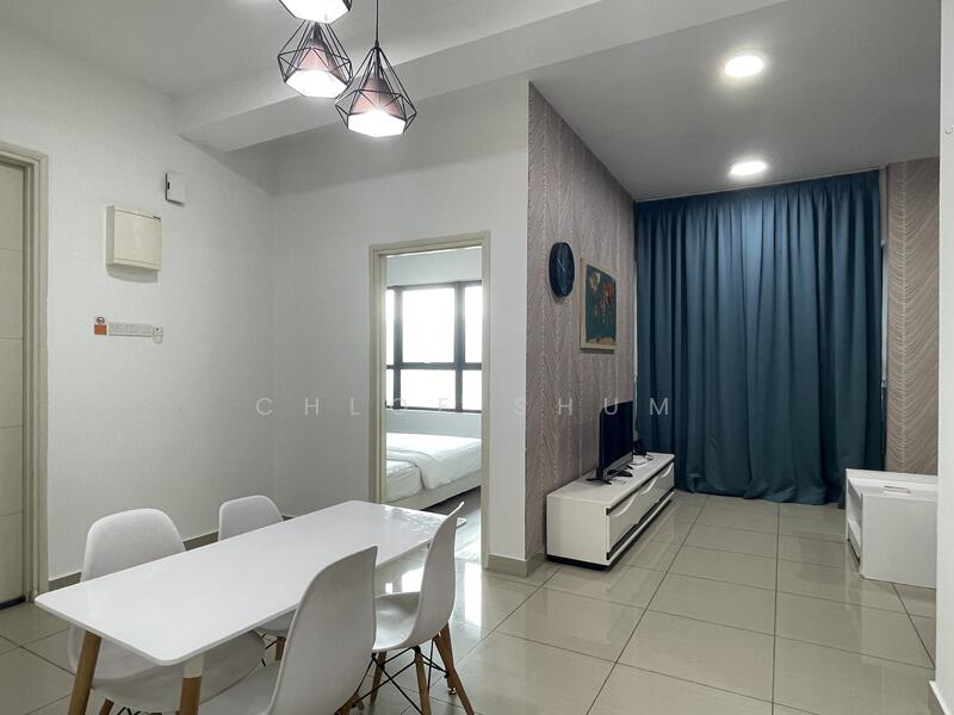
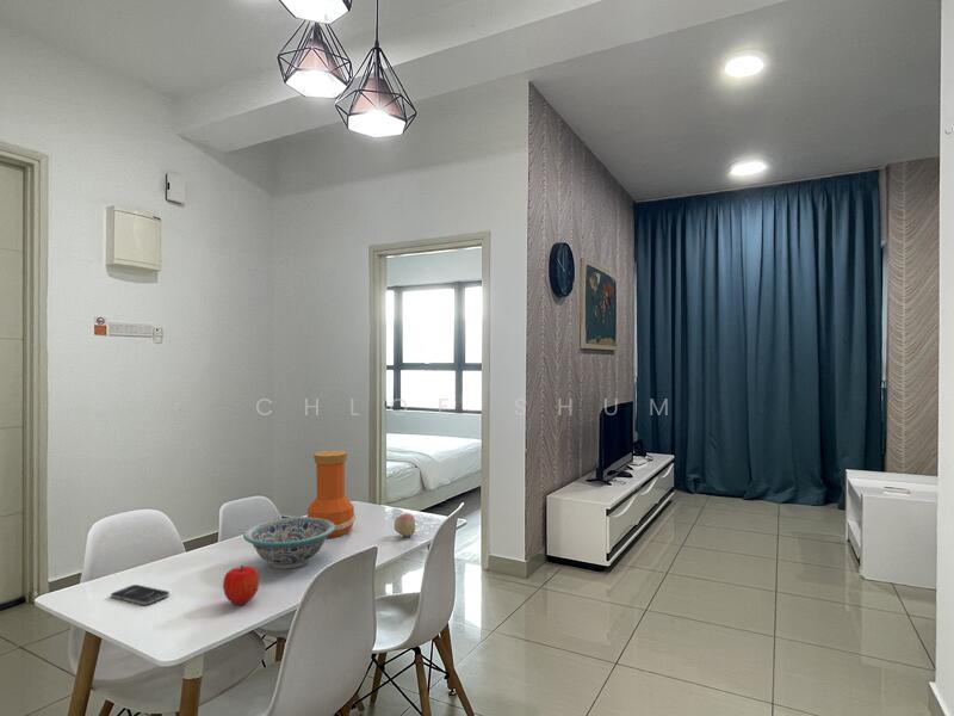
+ fruit (241, 584)
+ fruit (404, 525)
+ smartphone (140, 594)
+ decorative bowl (290, 545)
+ vase (330, 492)
